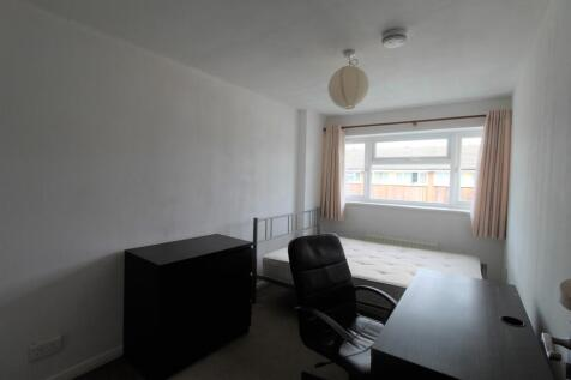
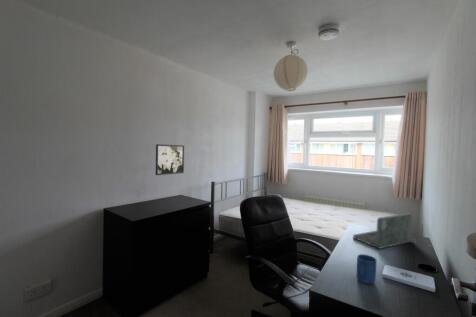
+ mug (365, 270)
+ laptop (385, 226)
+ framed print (170, 159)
+ notepad (407, 277)
